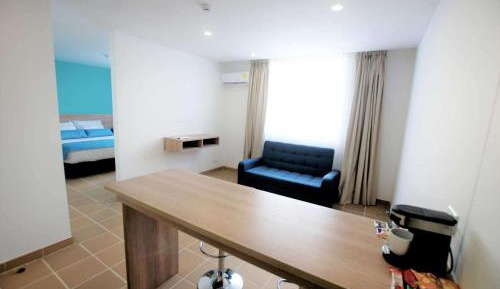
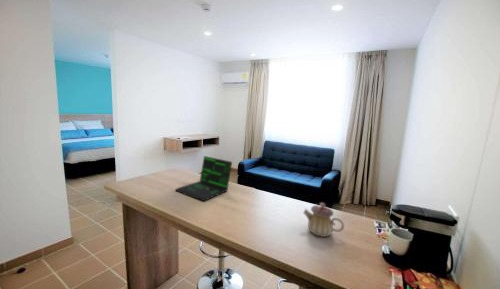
+ teapot (323, 217)
+ laptop (207, 177)
